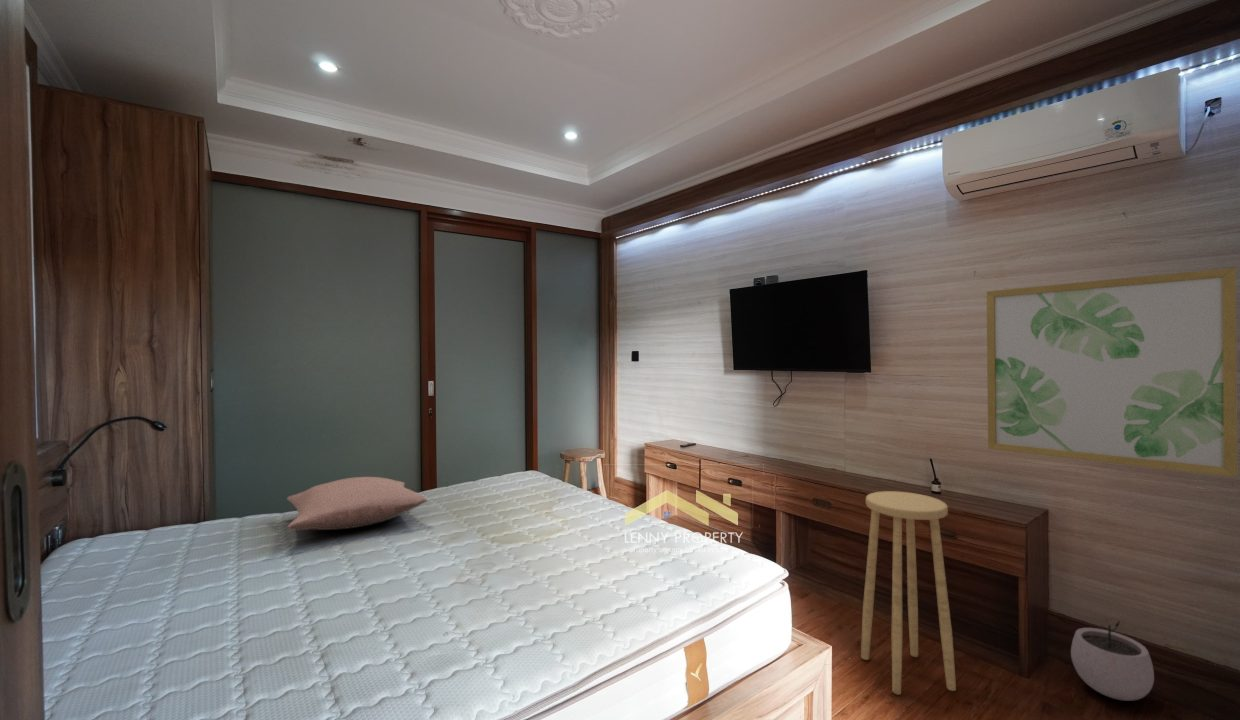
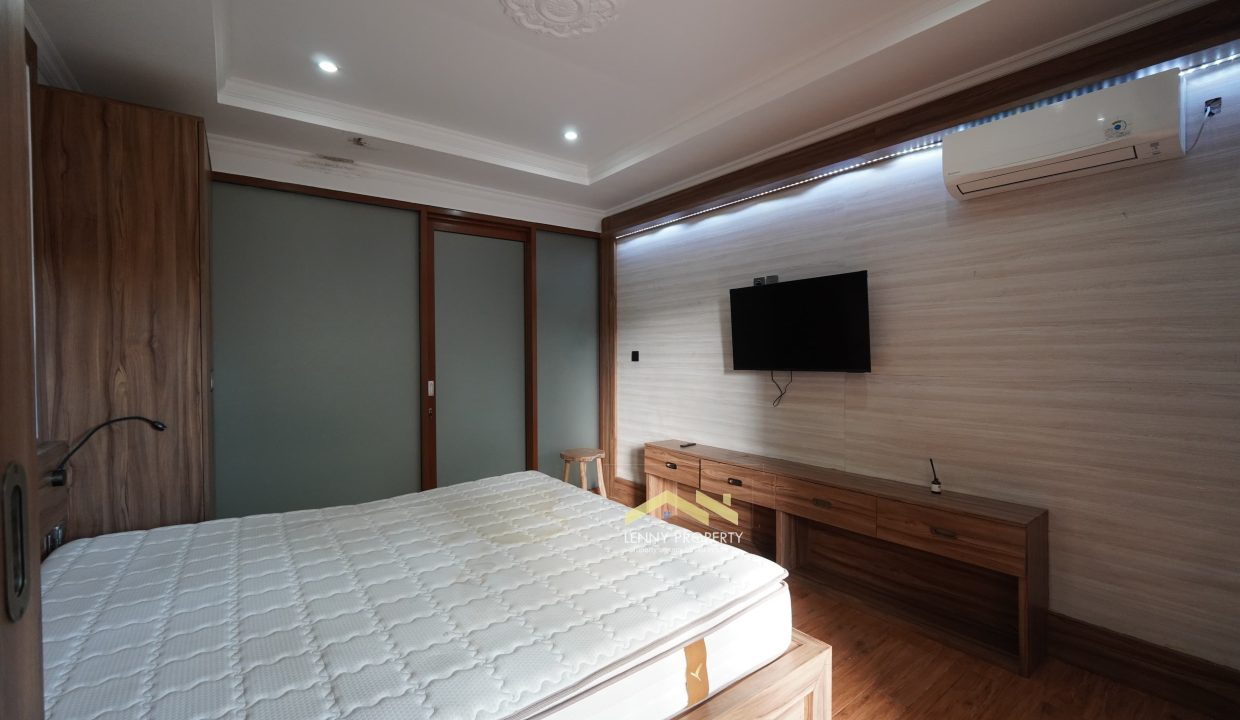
- wall art (1094, 371)
- stool (908, 586)
- pillow (355, 500)
- plant pot (1110, 655)
